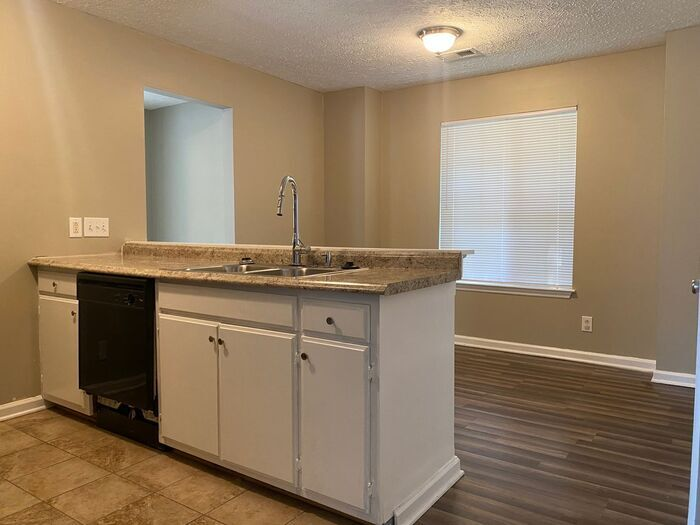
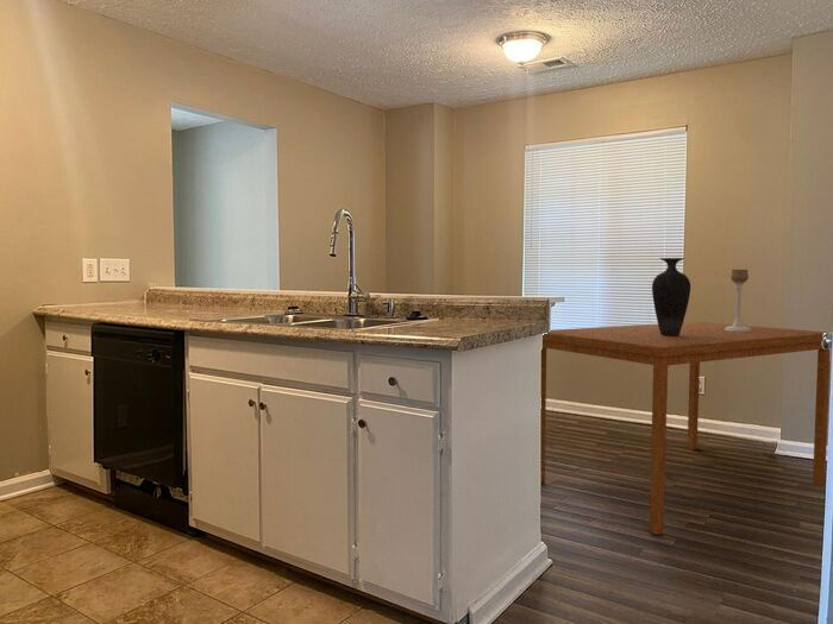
+ vase (670, 296)
+ candle holder (738, 300)
+ dining table (688, 410)
